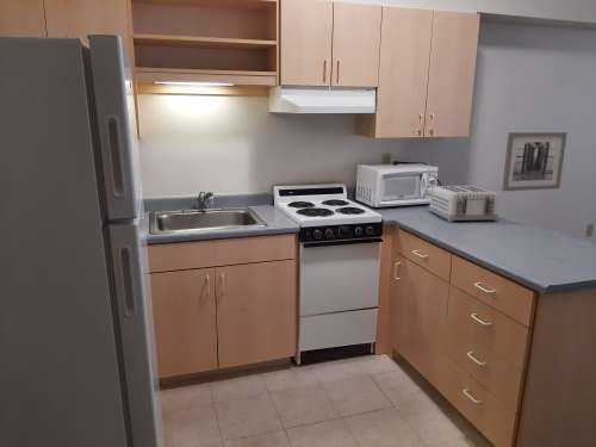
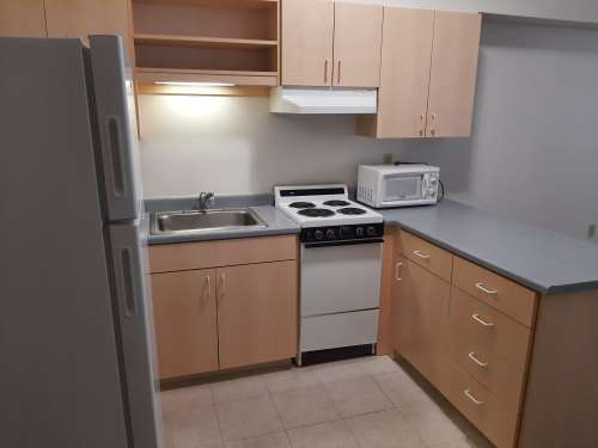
- toaster (464, 203)
- wall art (534, 161)
